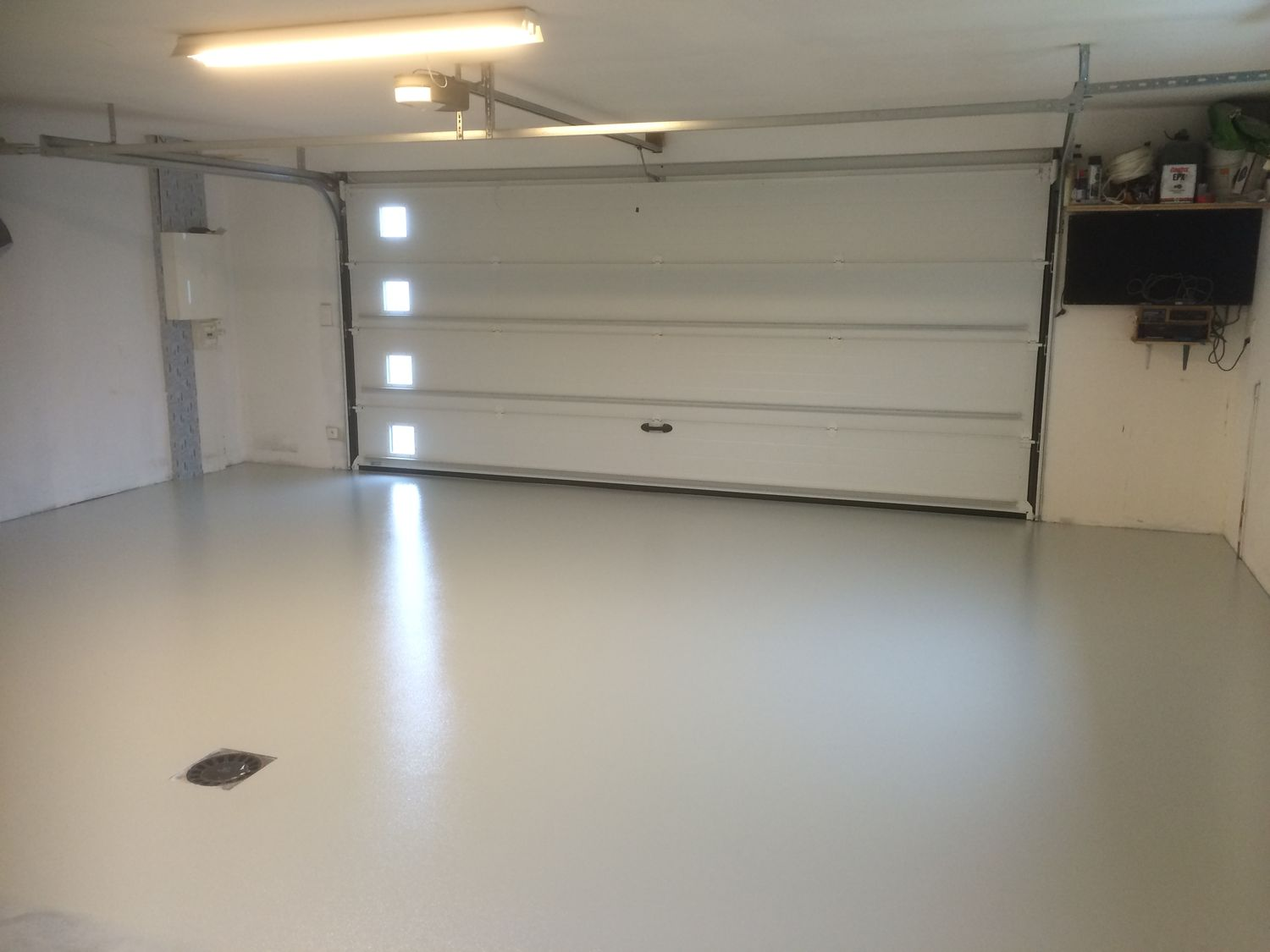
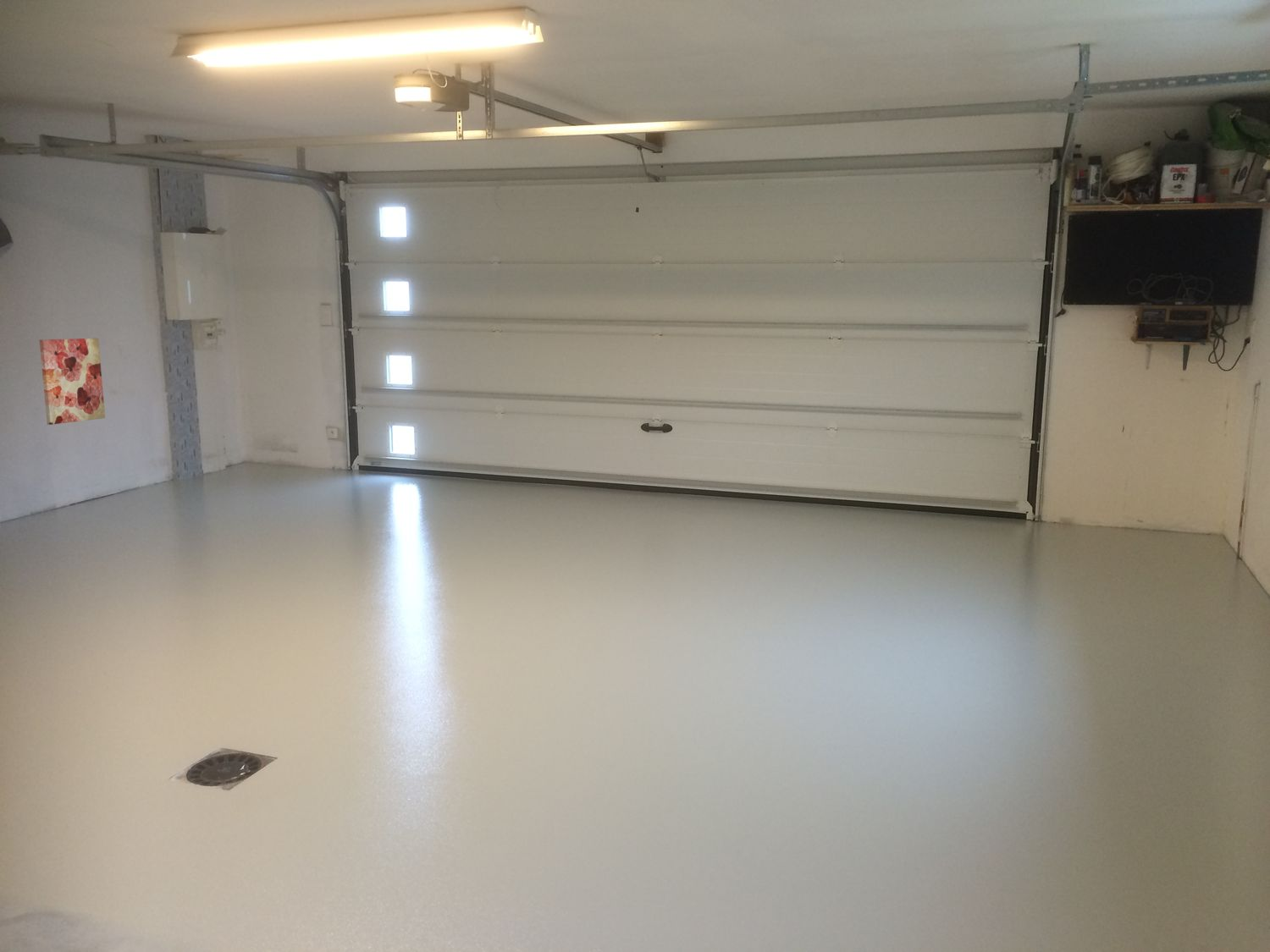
+ wall art (73, 380)
